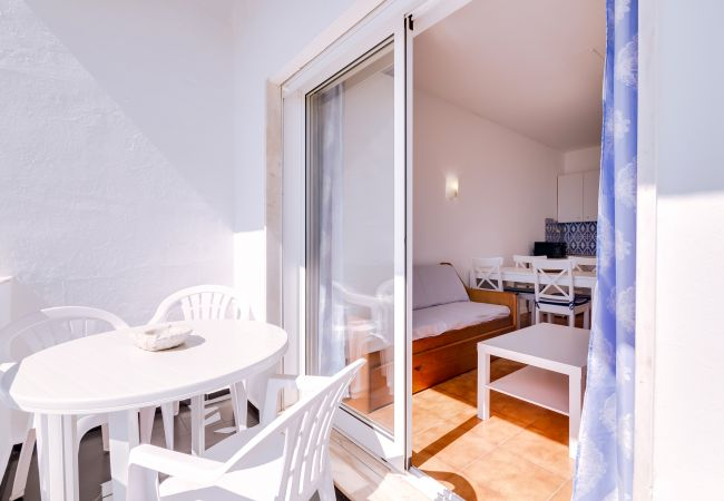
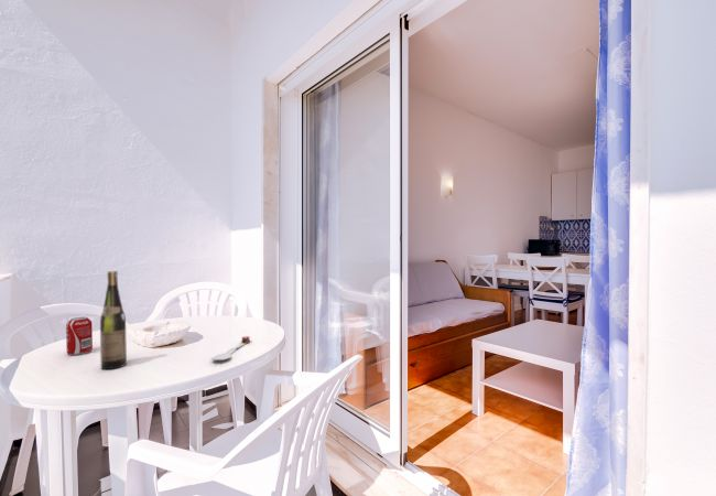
+ wine bottle (112, 319)
+ beverage can (79, 335)
+ spoon (232, 348)
